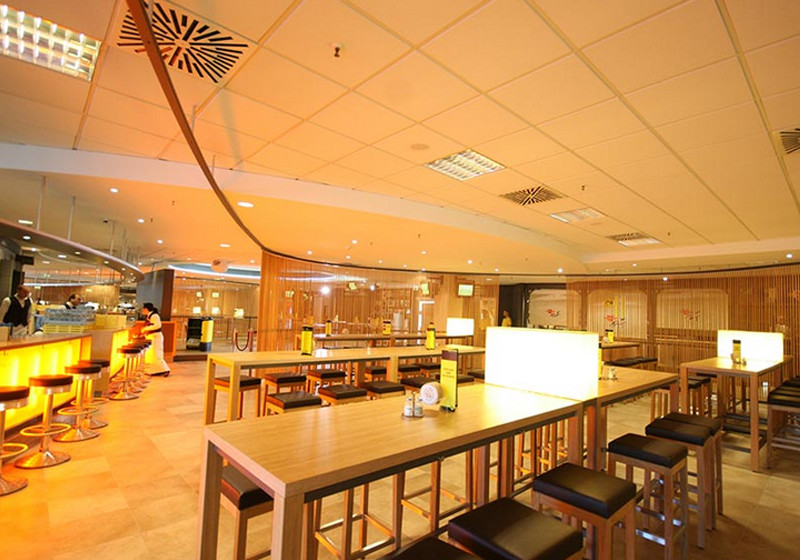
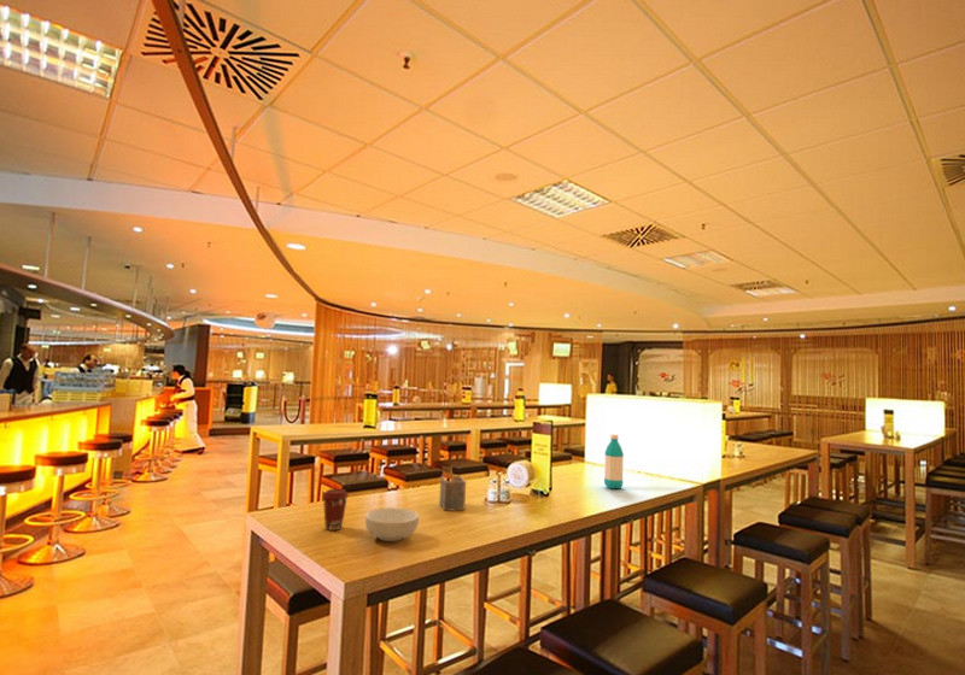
+ water bottle (613, 460)
+ coffee cup (334, 509)
+ napkin holder (452, 487)
+ cereal bowl (392, 526)
